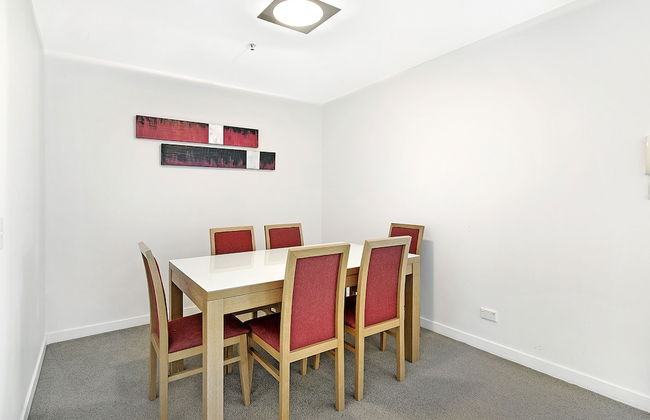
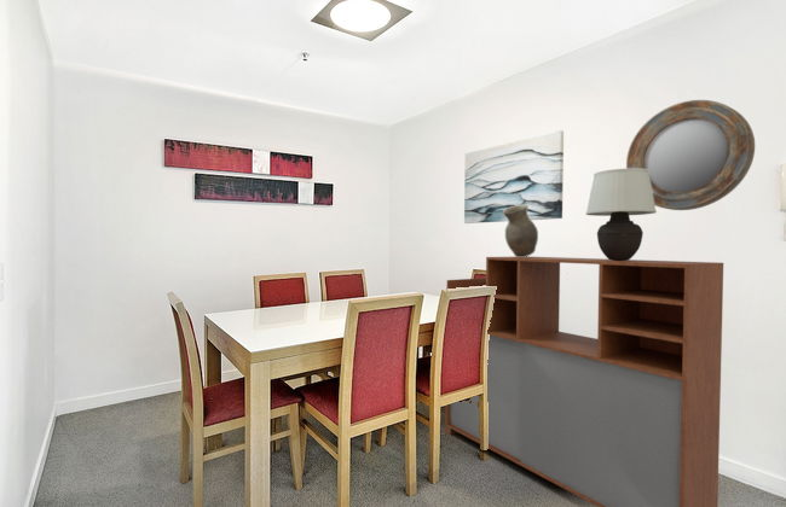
+ wall art (508, 182)
+ vase (519, 231)
+ table lamp (619, 216)
+ storage cabinet (555, 365)
+ home mirror (683, 156)
